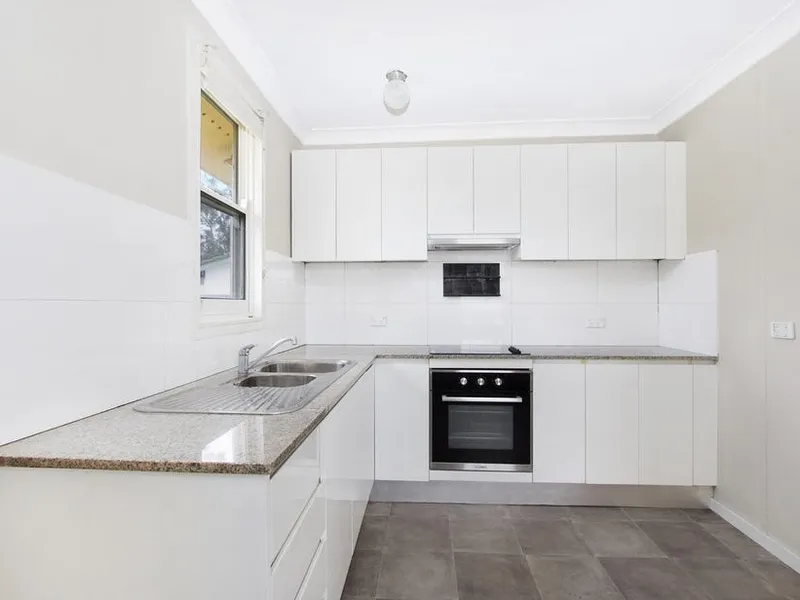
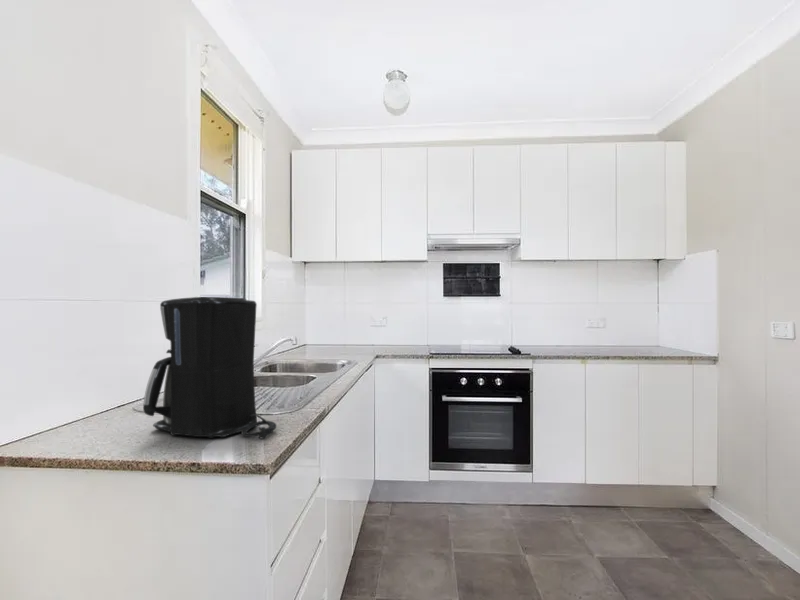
+ coffee maker (206, 363)
